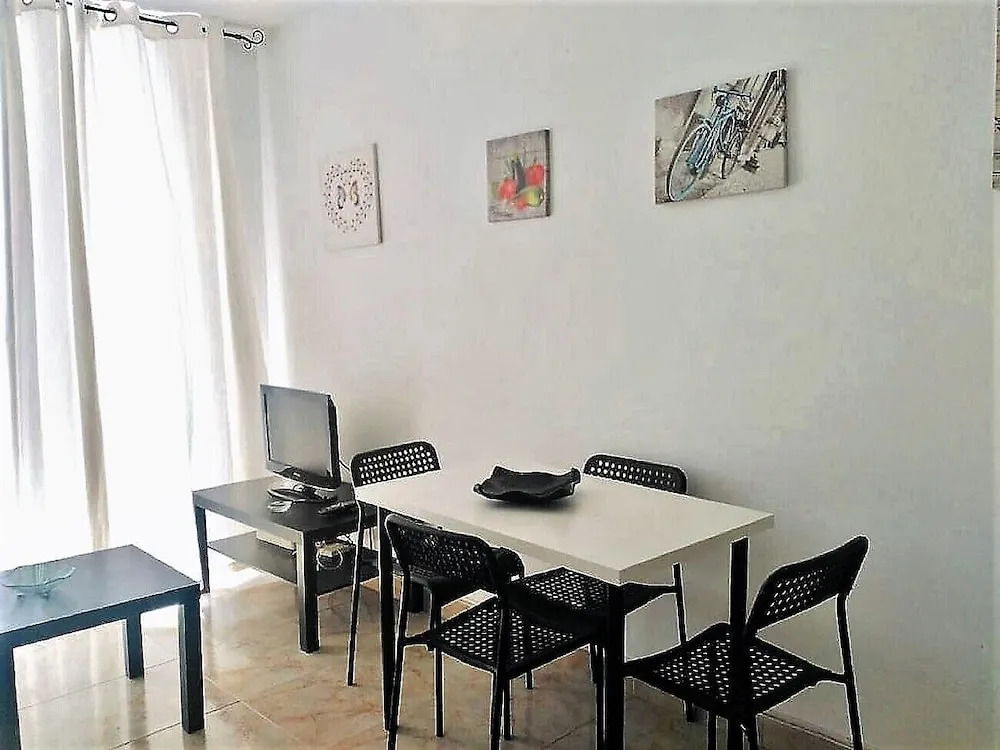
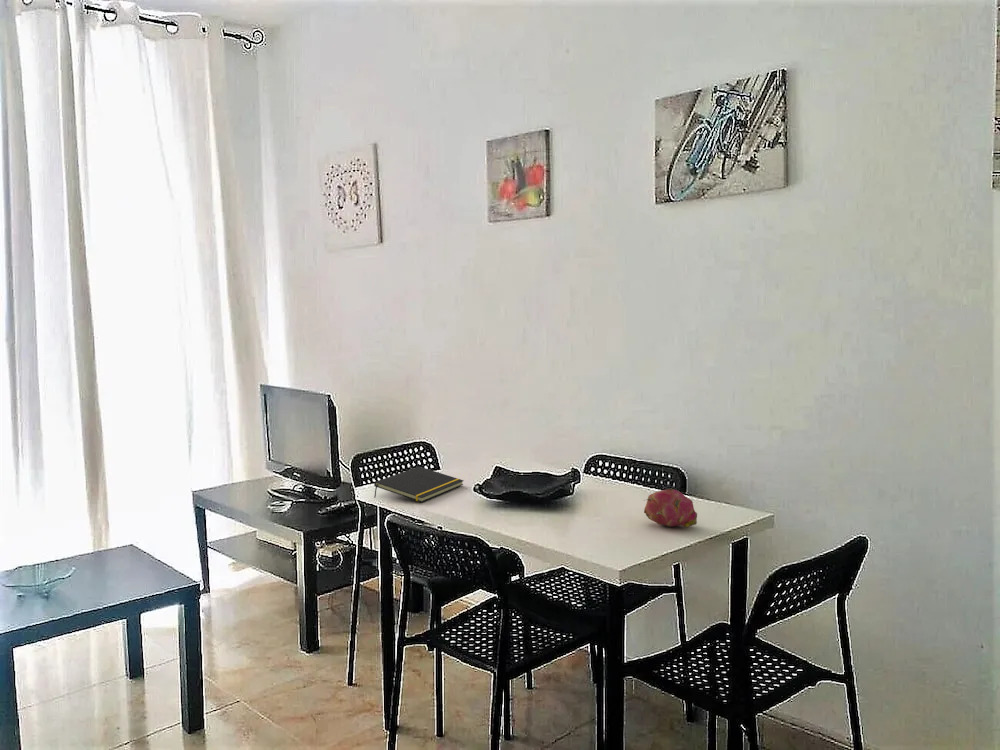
+ fruit (670, 507)
+ notepad (420, 483)
